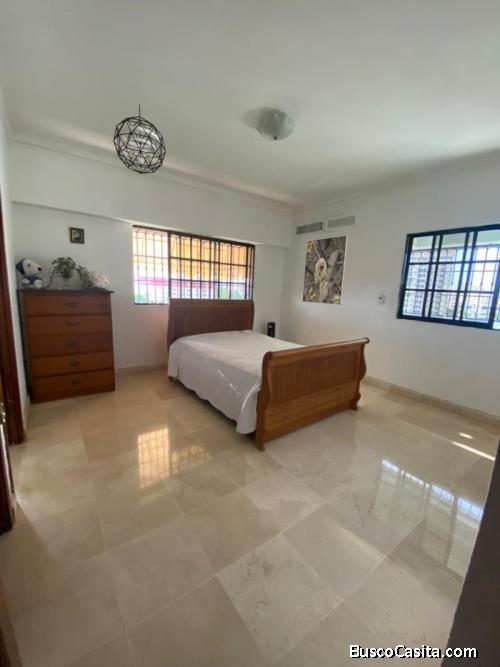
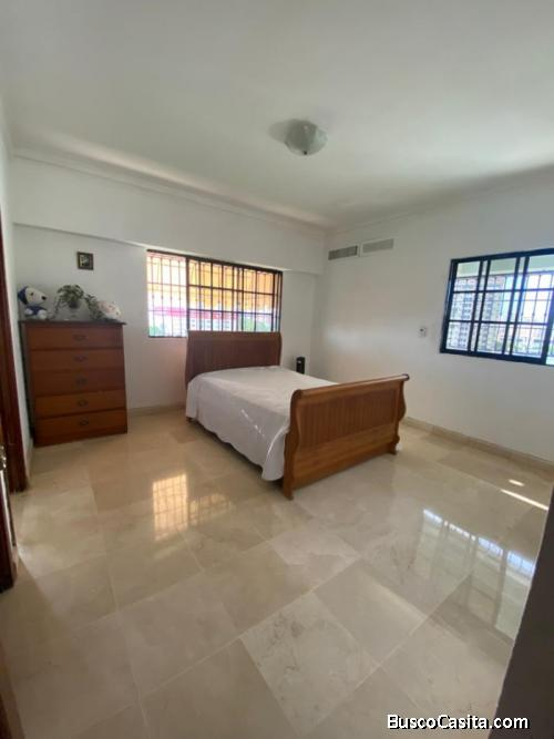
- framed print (323, 271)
- pendant light (140, 139)
